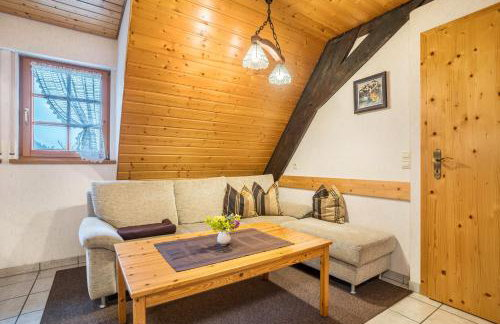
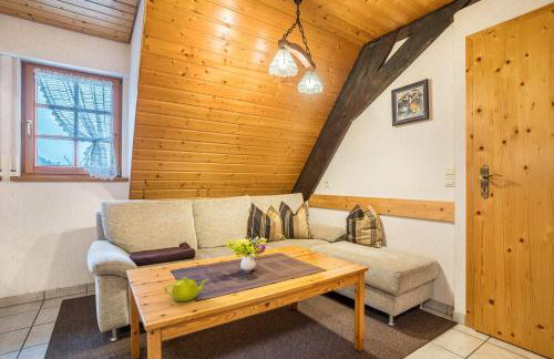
+ teapot (186, 287)
